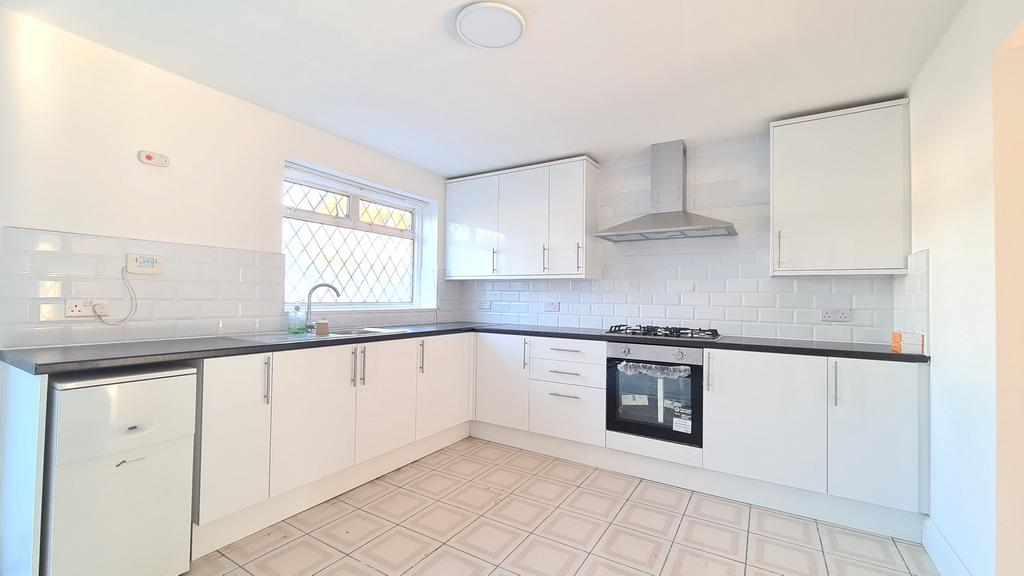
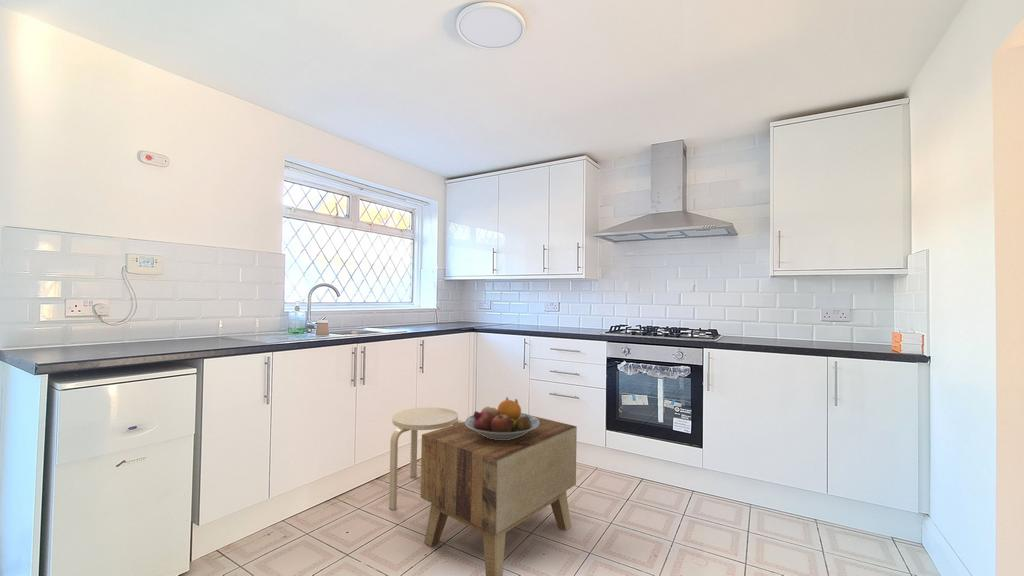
+ fruit bowl (502, 417)
+ stool (416, 455)
+ side table (499, 481)
